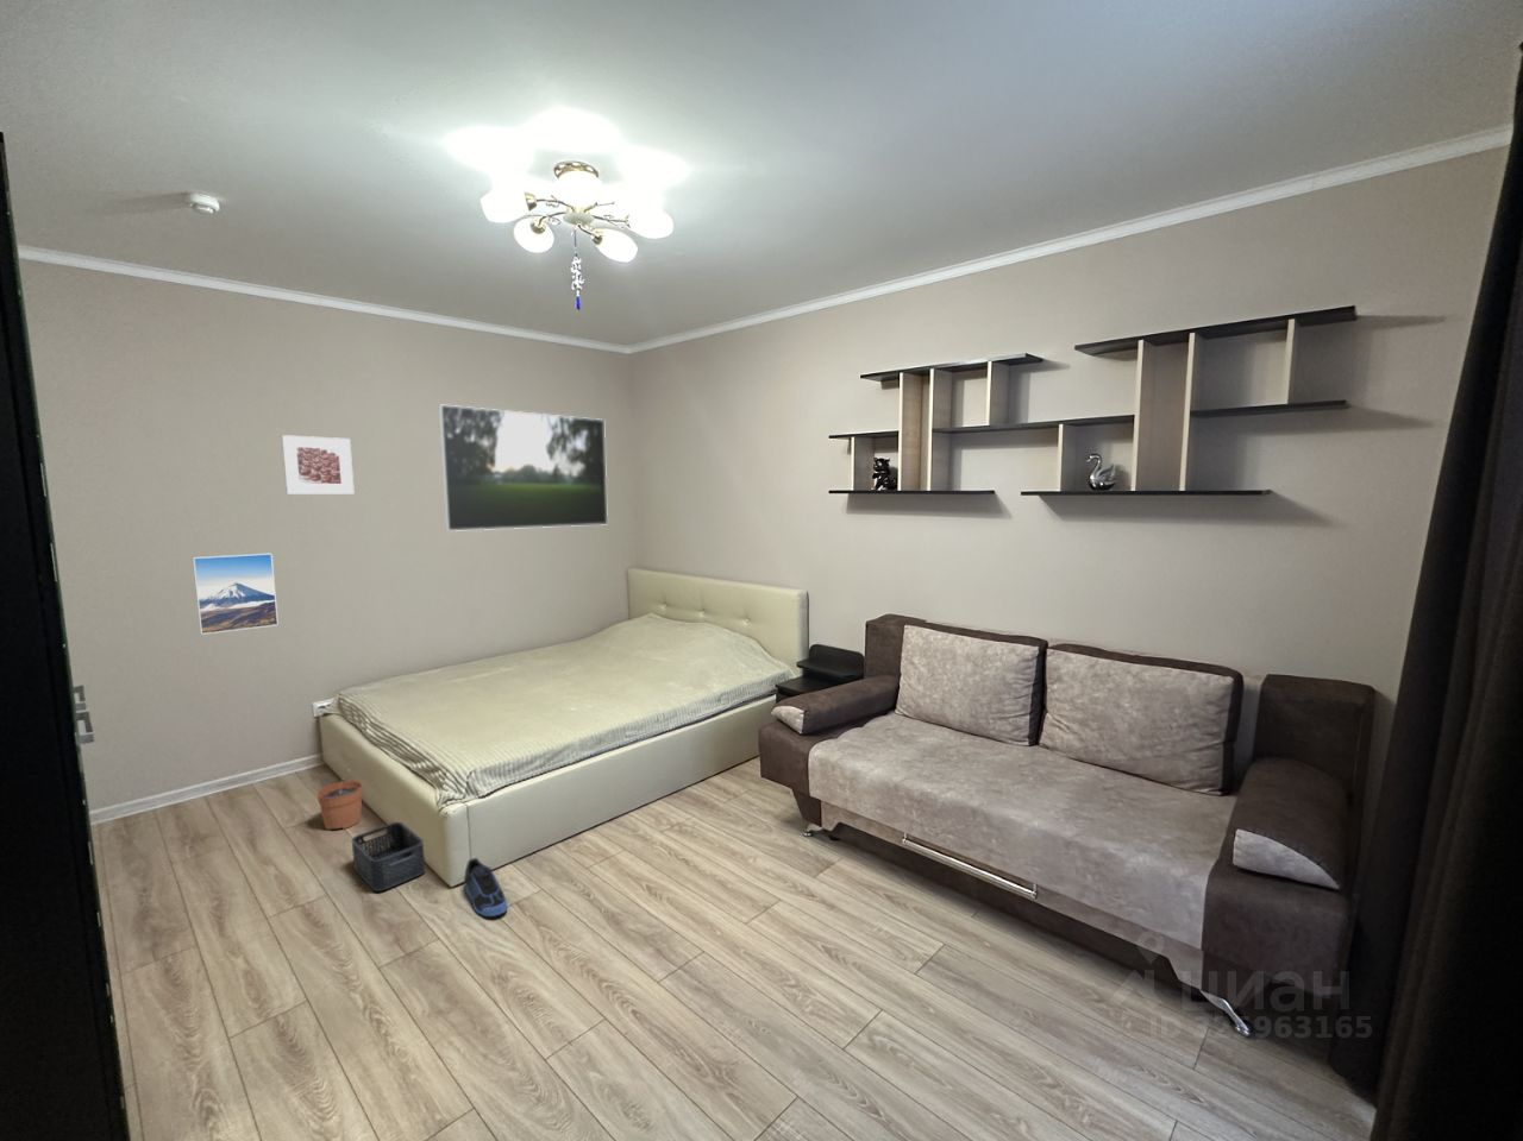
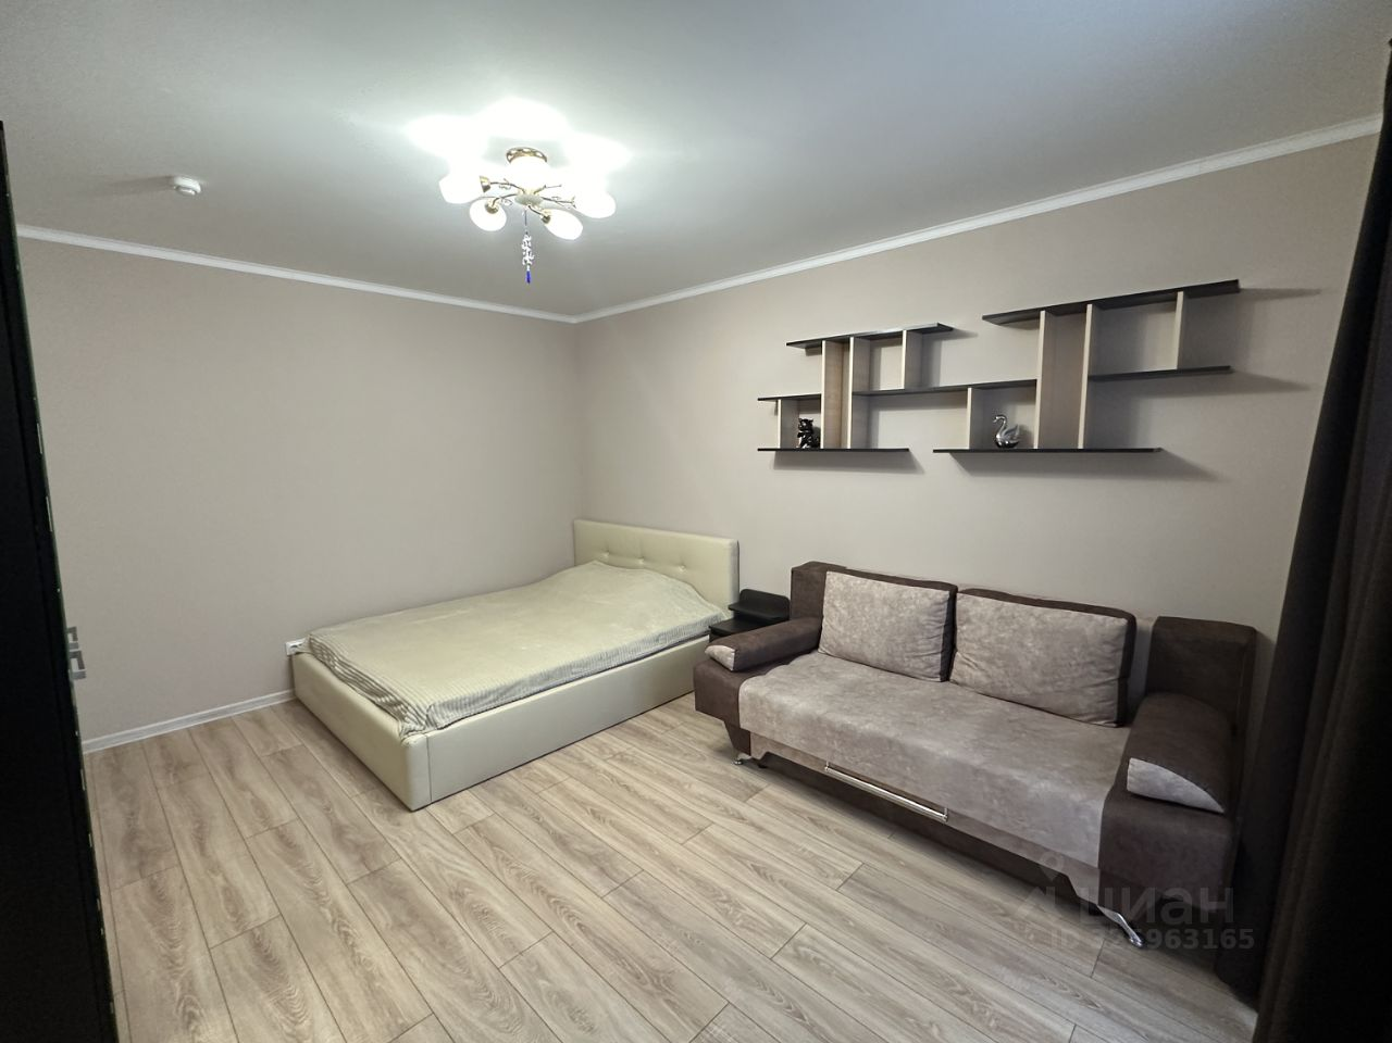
- sneaker (483, 886)
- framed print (319, 465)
- plant pot (341, 797)
- storage bin (387, 855)
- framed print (531, 471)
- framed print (236, 592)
